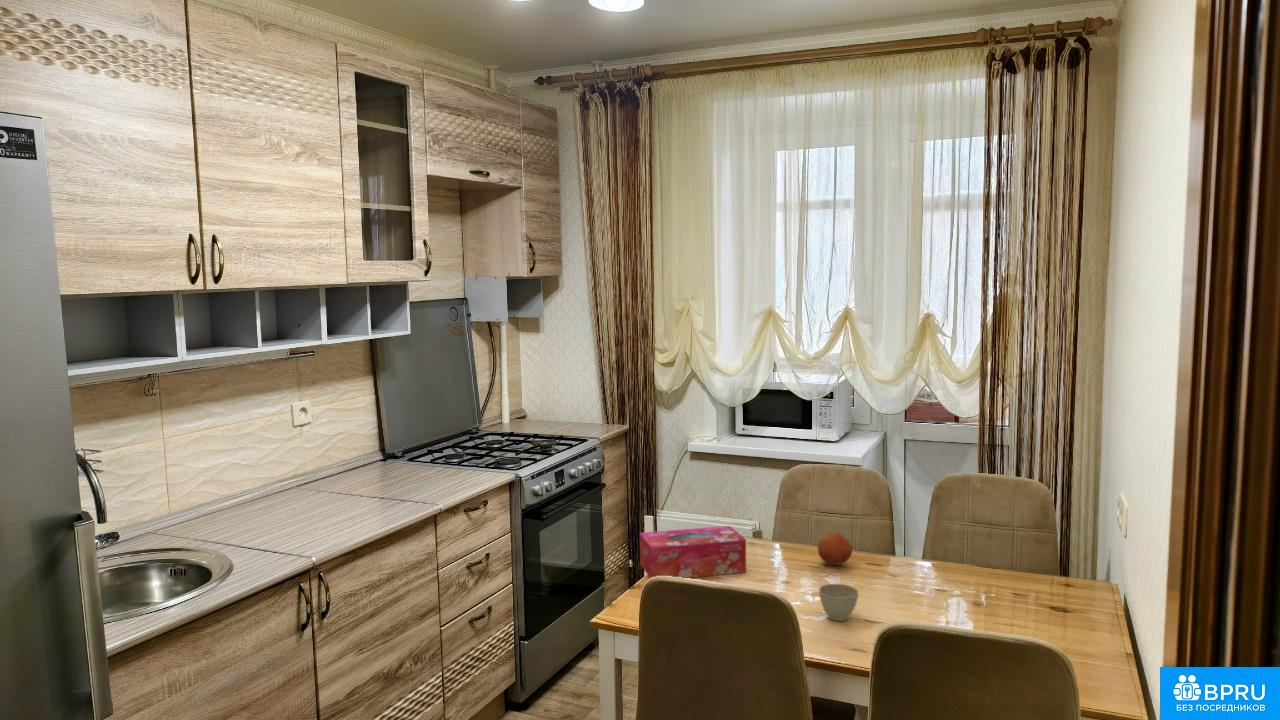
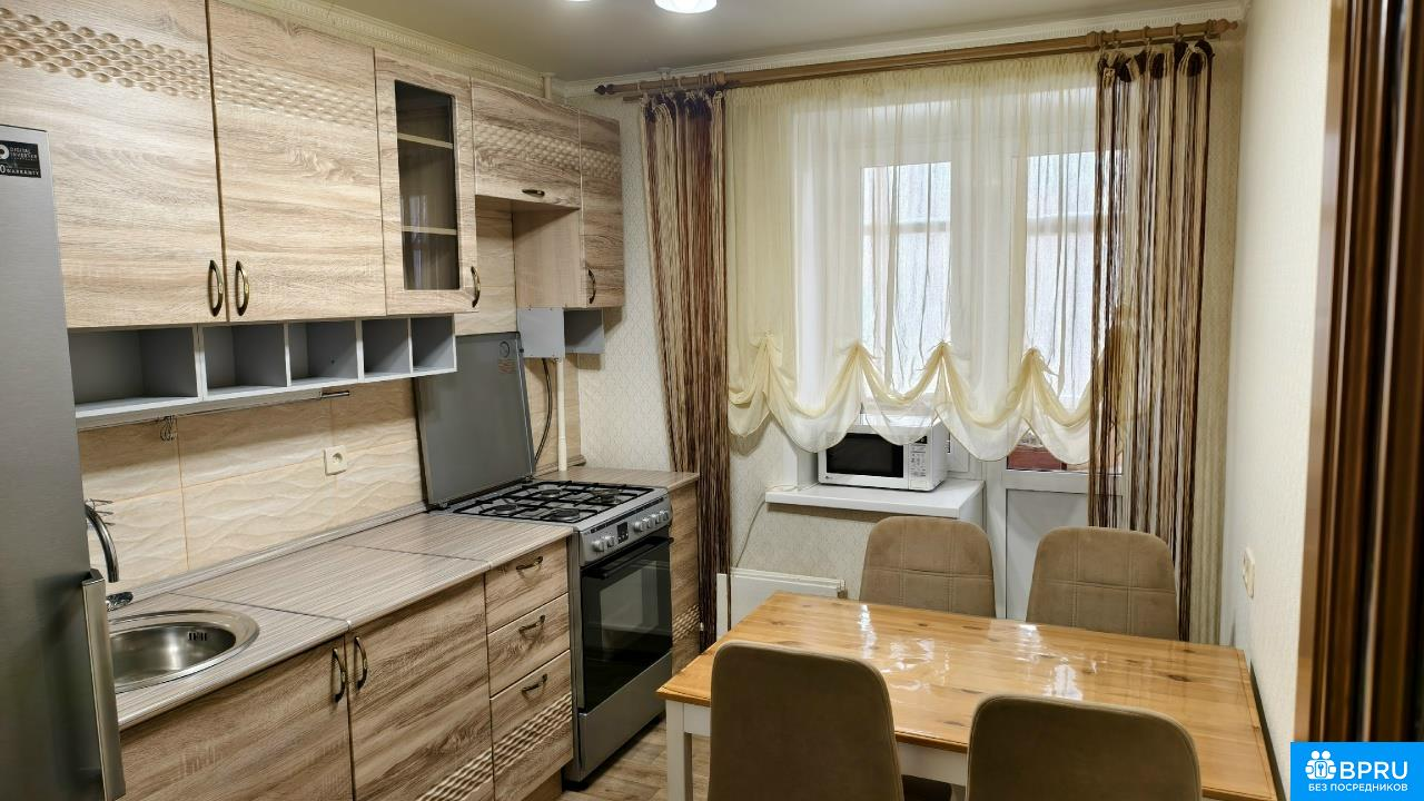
- fruit (834, 548)
- tissue box (692, 552)
- flower pot (838, 603)
